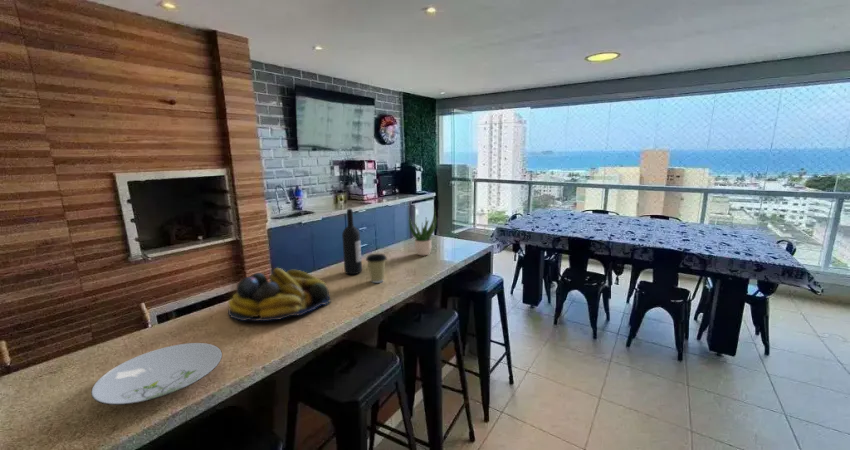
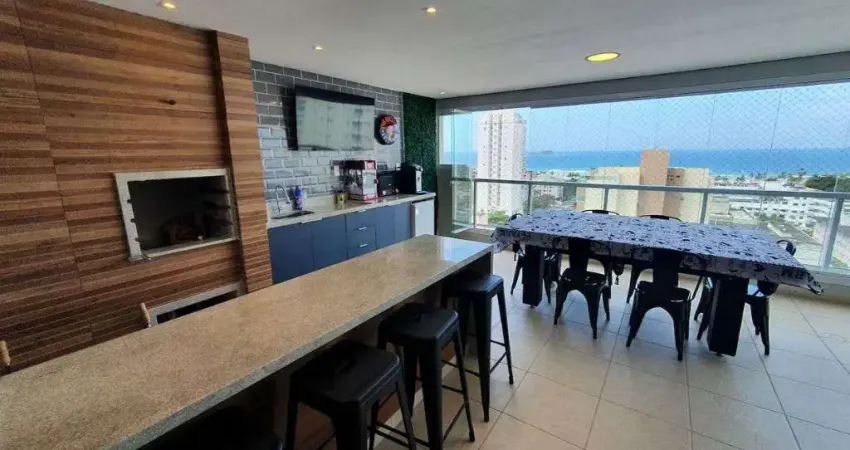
- coffee cup (376, 267)
- wine bottle (351, 241)
- potted plant (423, 231)
- plate (163, 375)
- fruit bowl (279, 287)
